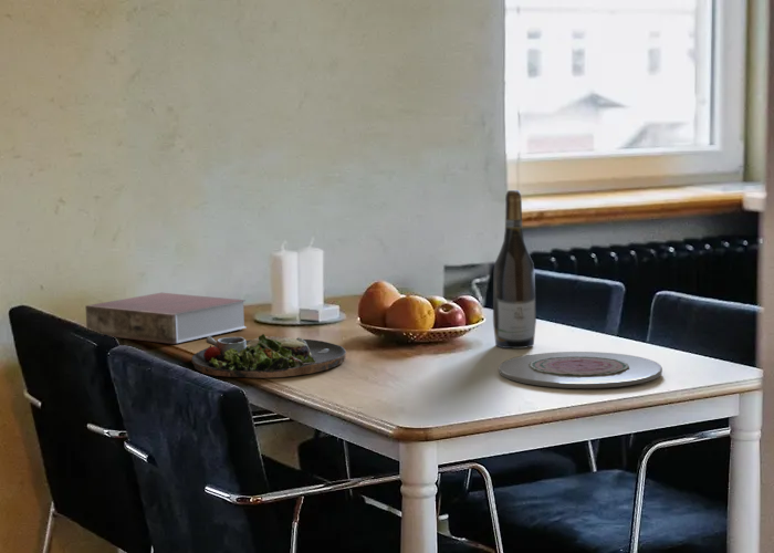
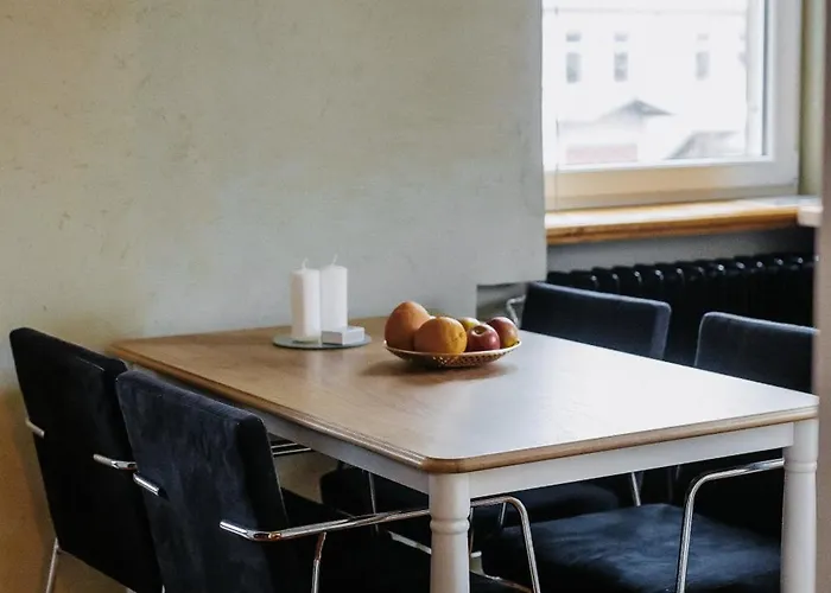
- dinner plate (268, 345)
- wine bottle (513, 268)
- plate (579, 367)
- book (166, 316)
